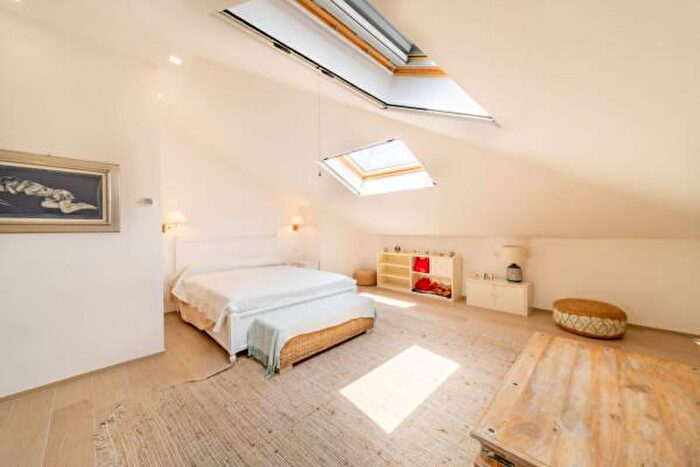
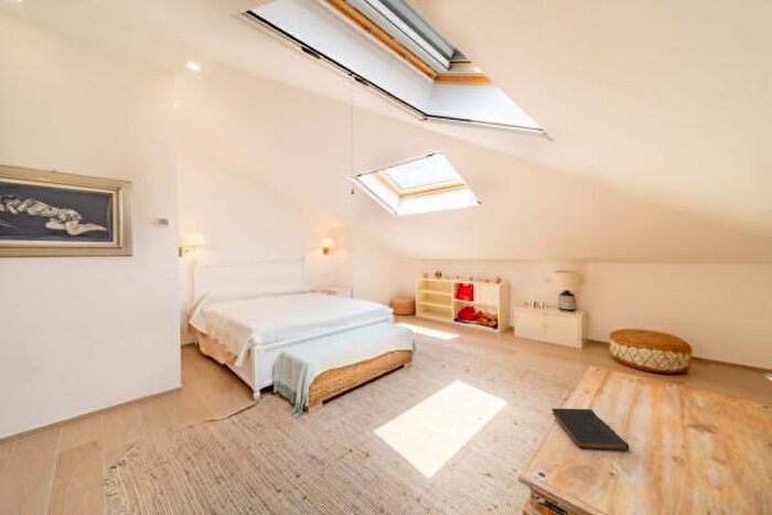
+ book (586, 427)
